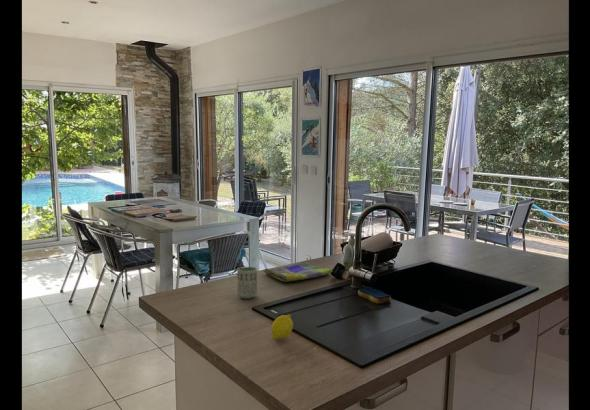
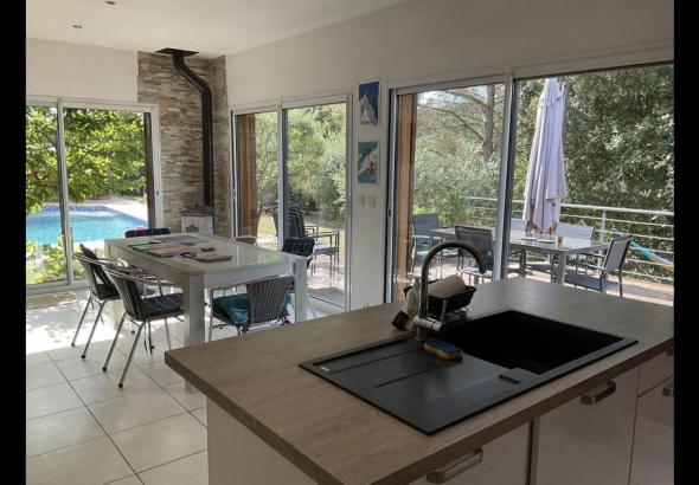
- dish towel (297, 271)
- fruit (282, 326)
- cup (247, 282)
